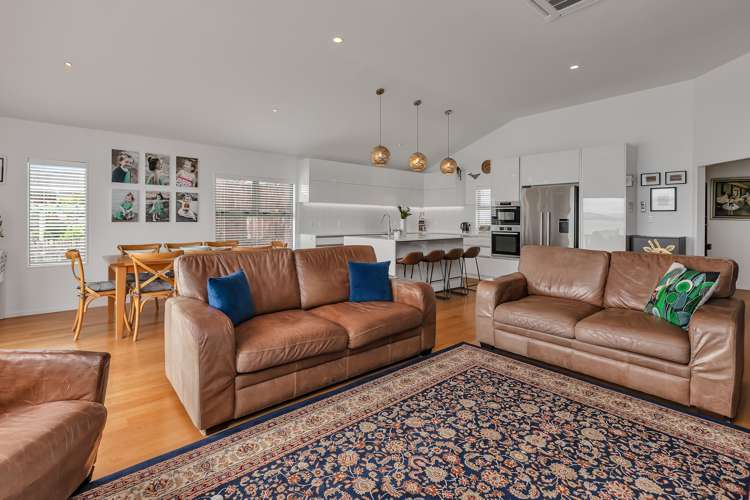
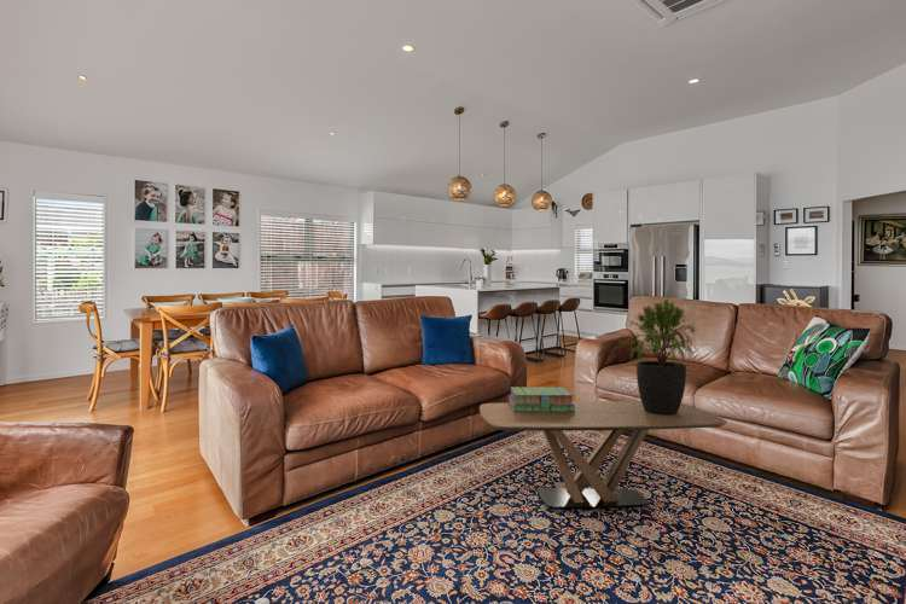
+ potted plant (662, 354)
+ stack of books (540, 397)
+ coffee table (594, 454)
